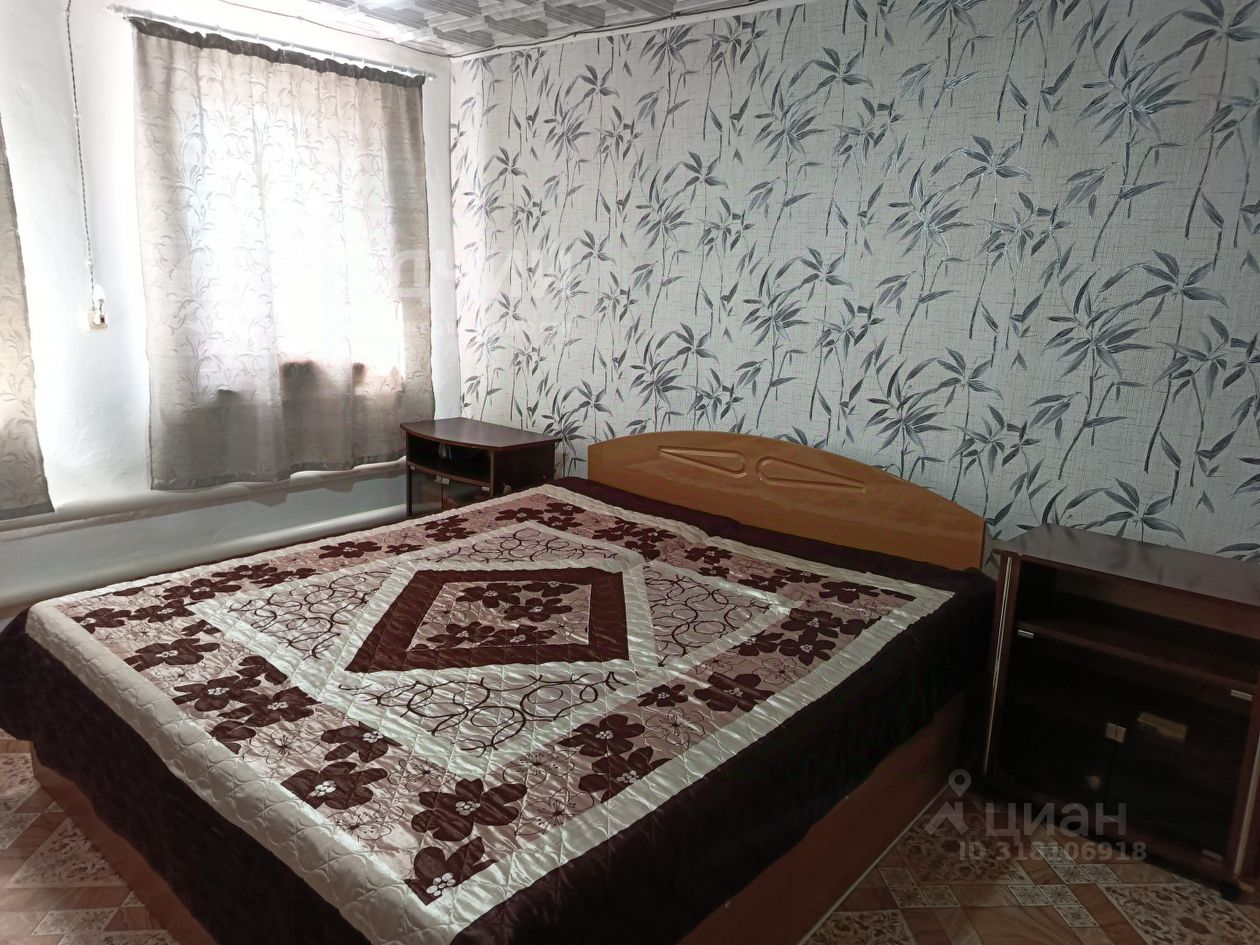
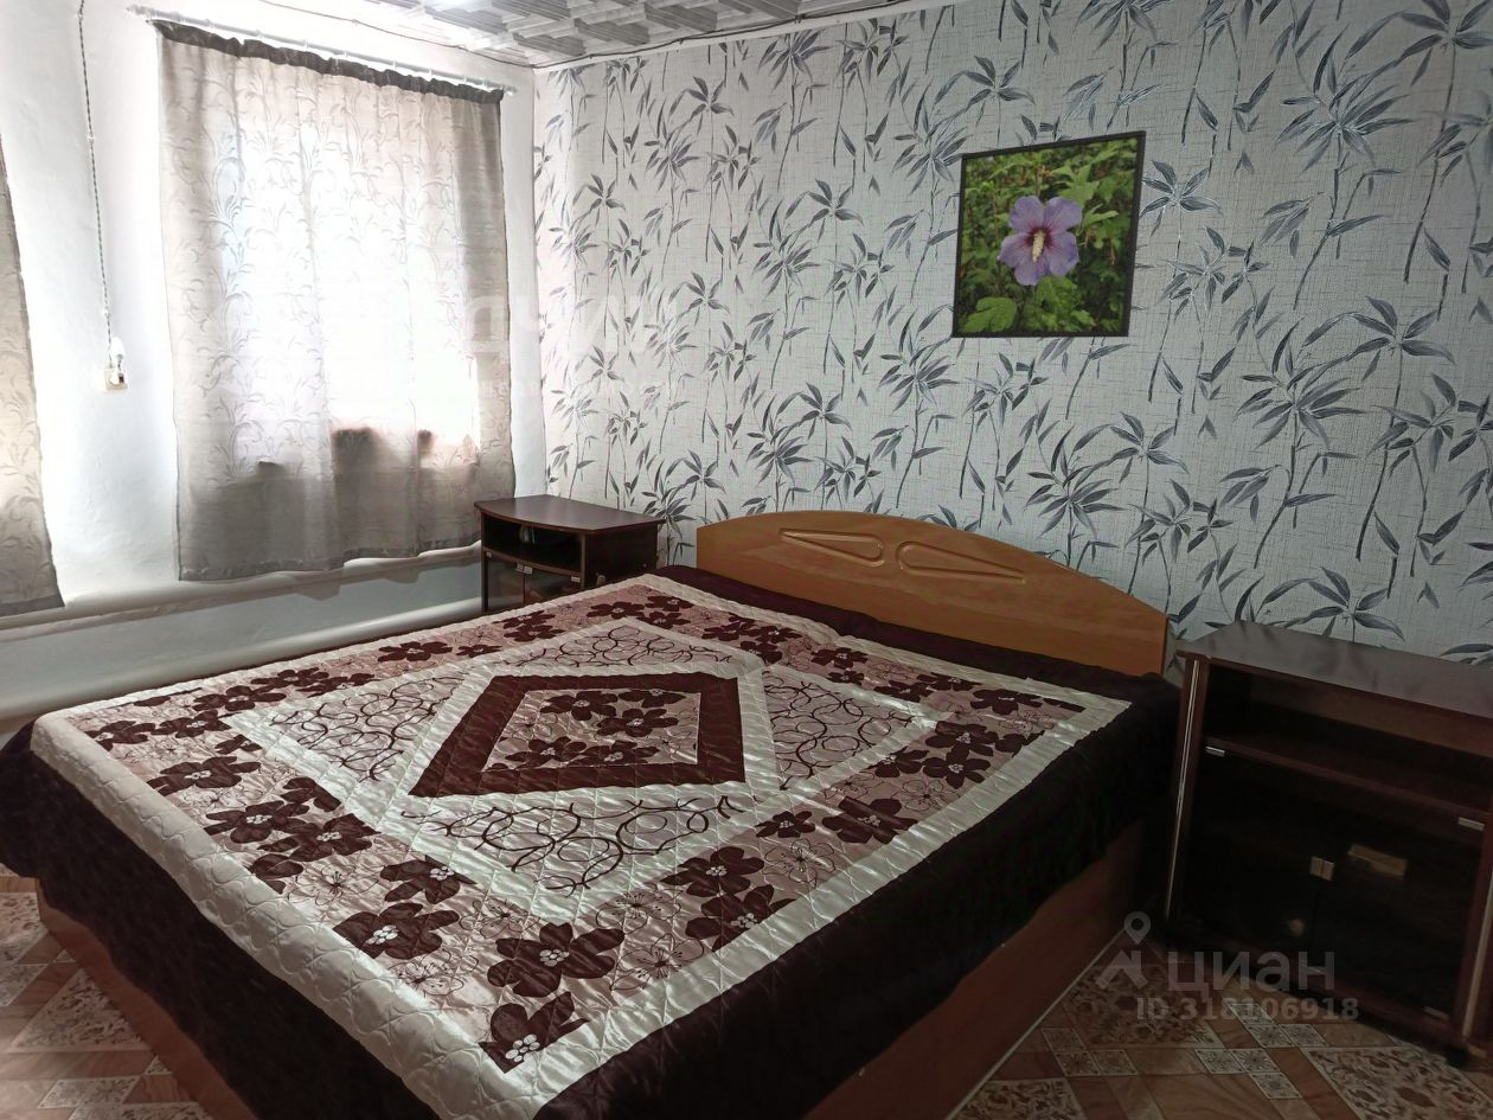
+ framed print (1042, 242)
